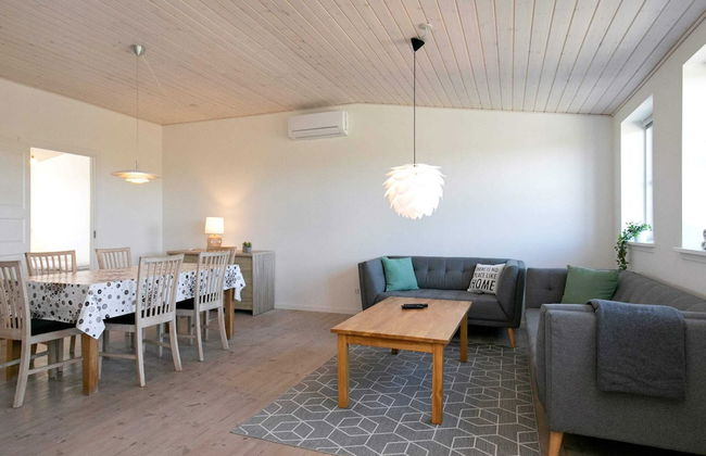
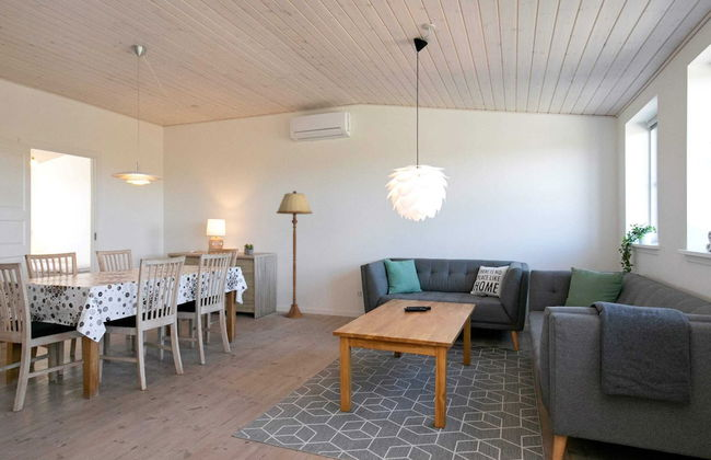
+ floor lamp (294, 253)
